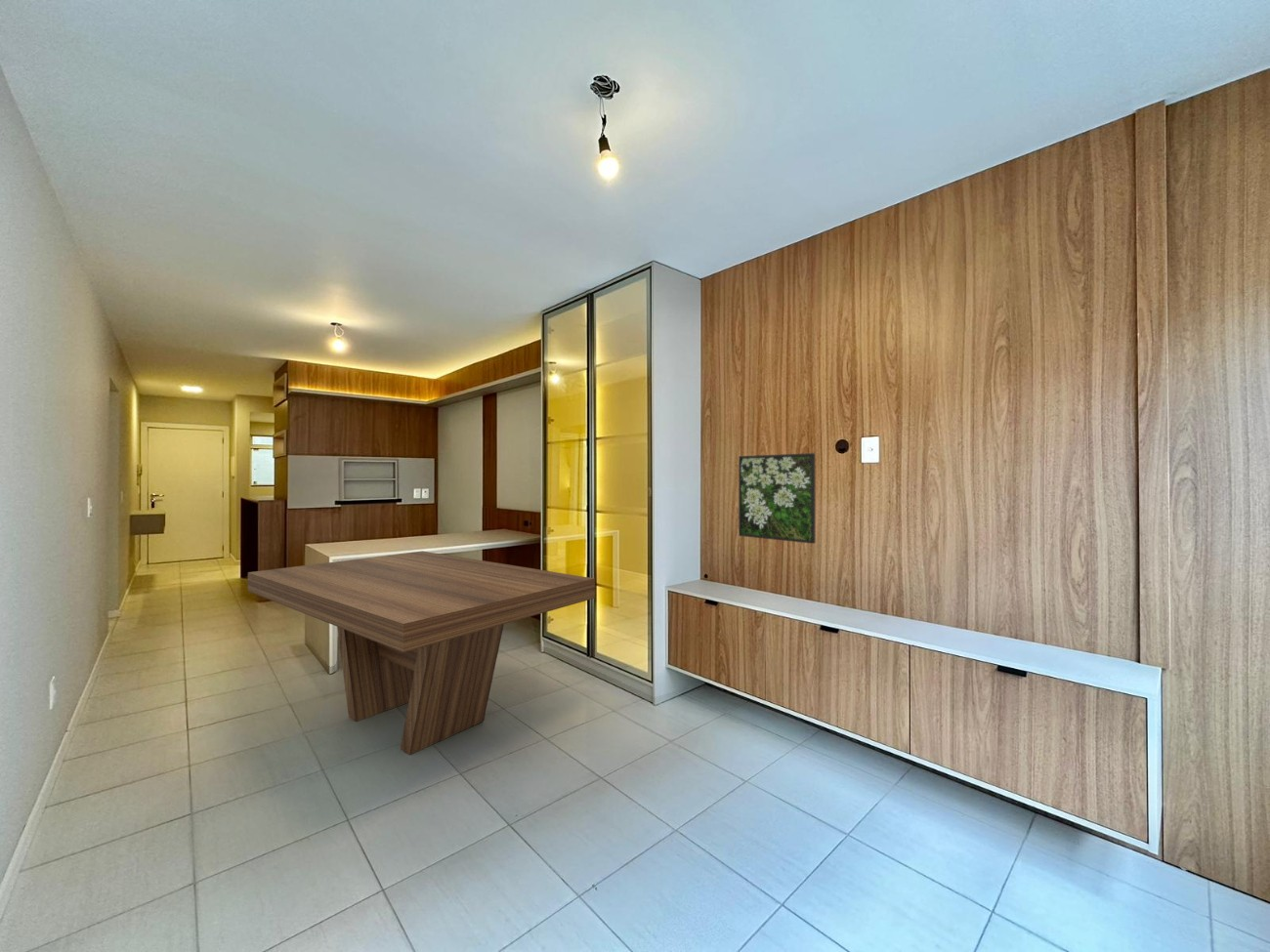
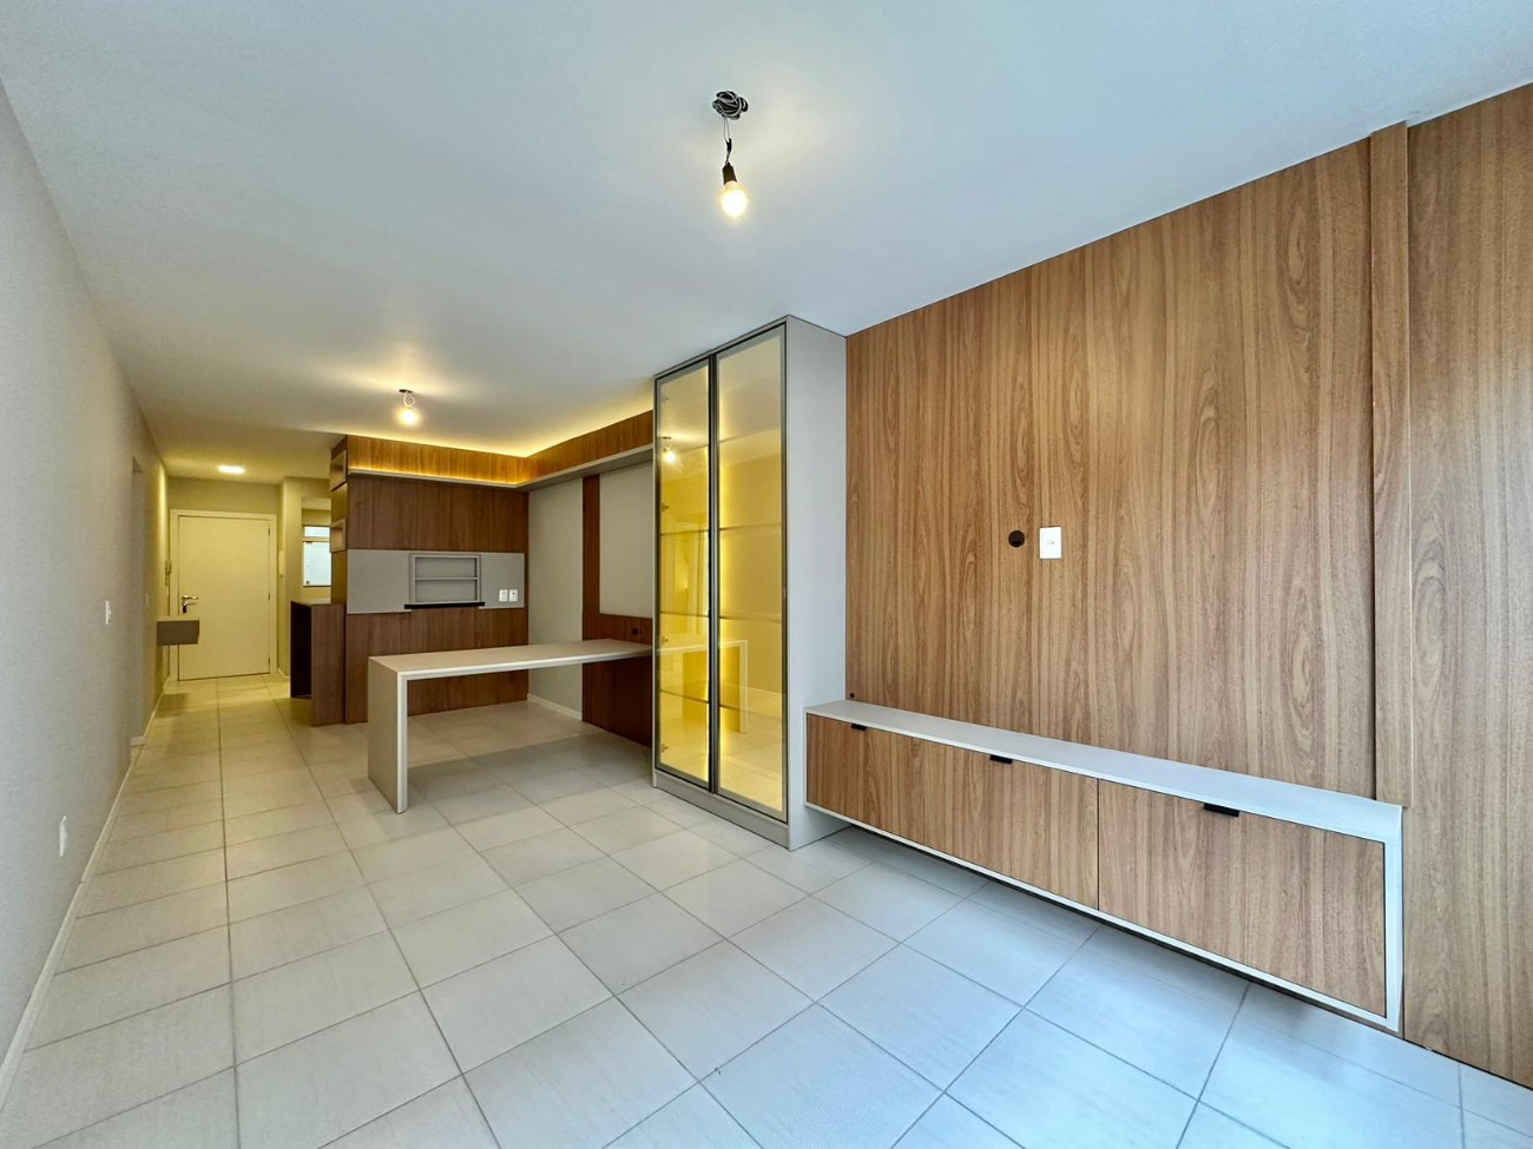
- dining table (415, 646)
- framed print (775, 497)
